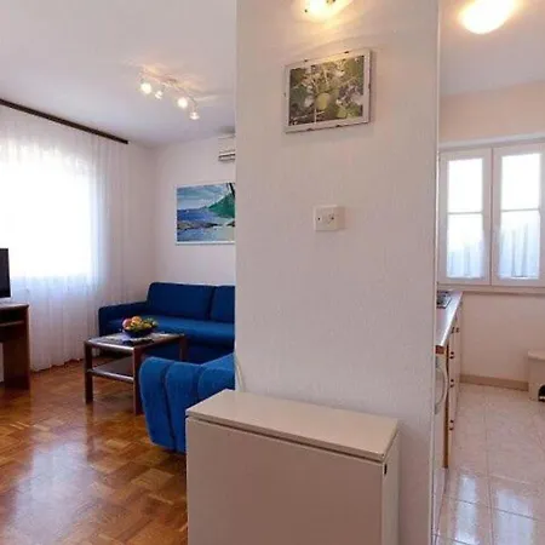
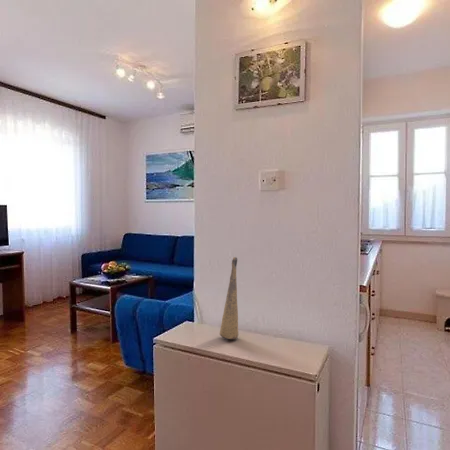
+ decorative vase (229, 297)
